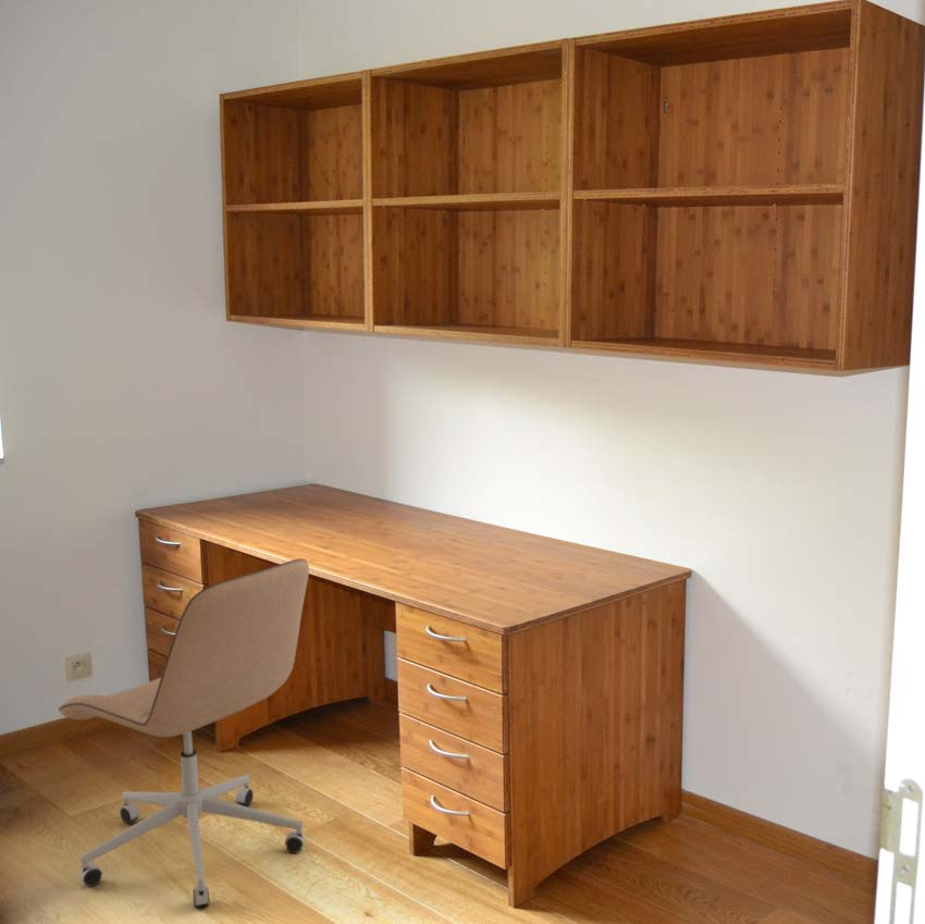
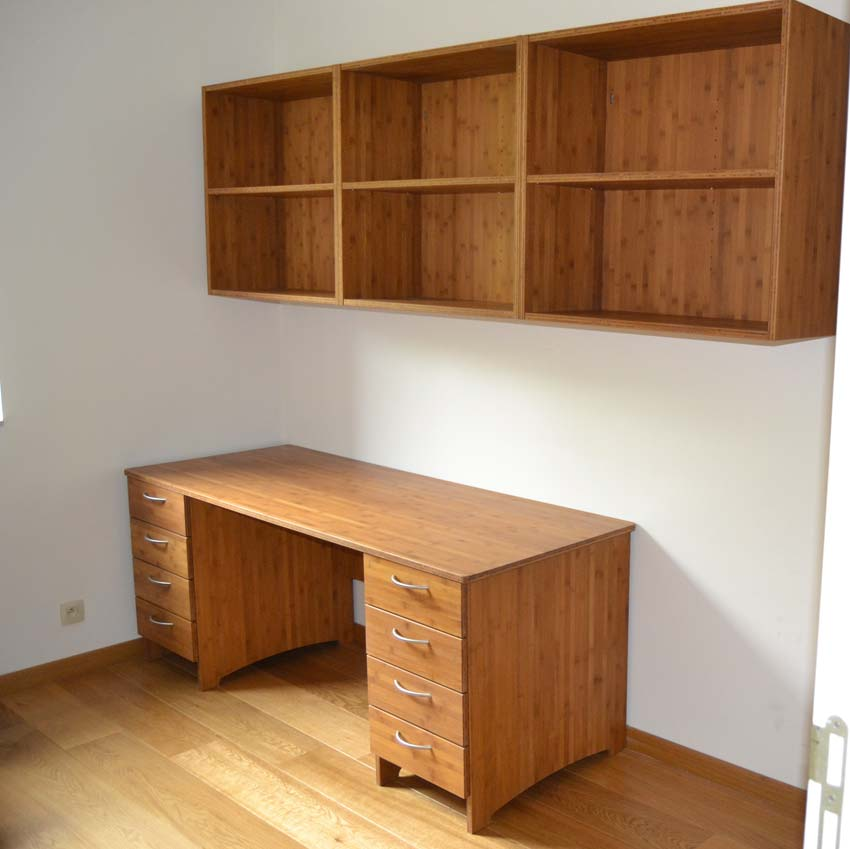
- office chair (187, 705)
